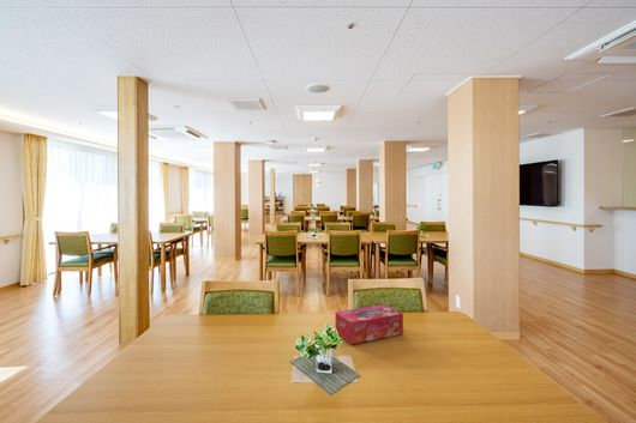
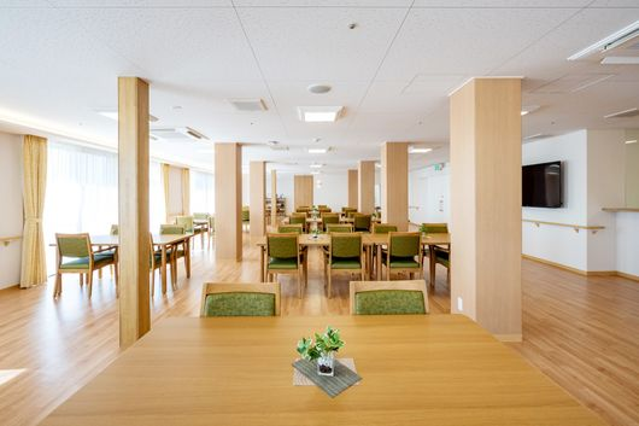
- tissue box (368, 322)
